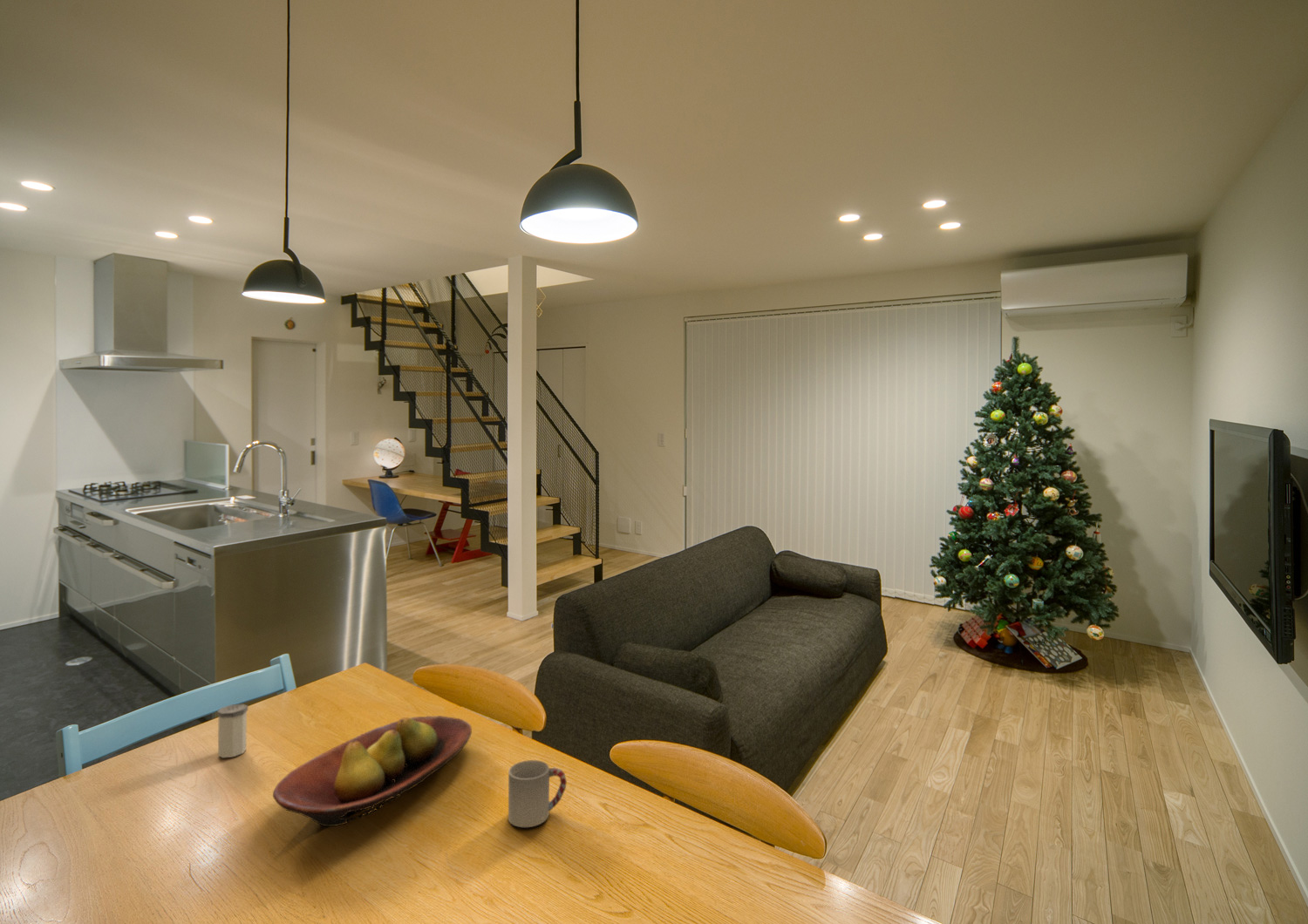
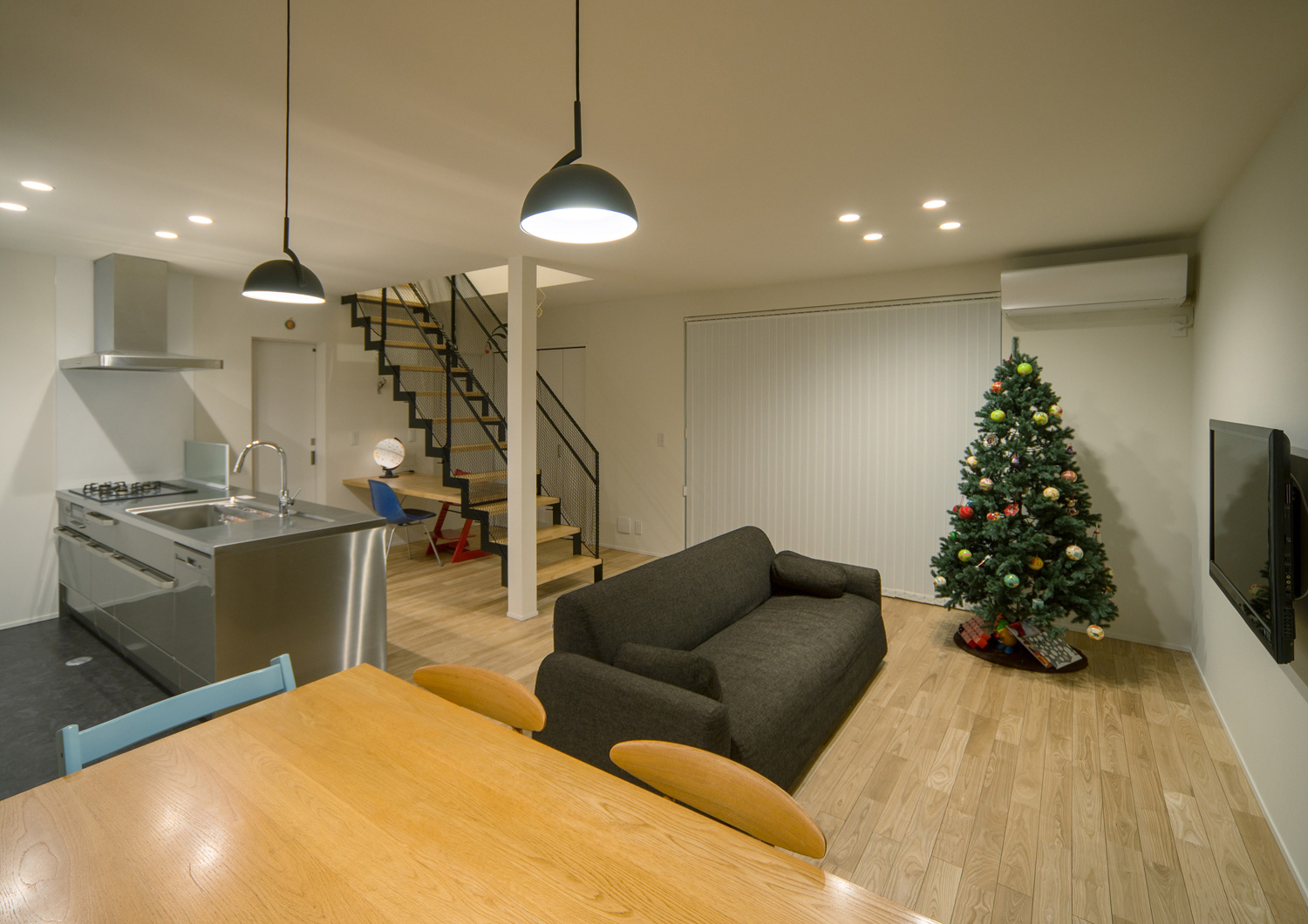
- salt shaker (232, 730)
- cup (537, 792)
- fruit bowl (382, 758)
